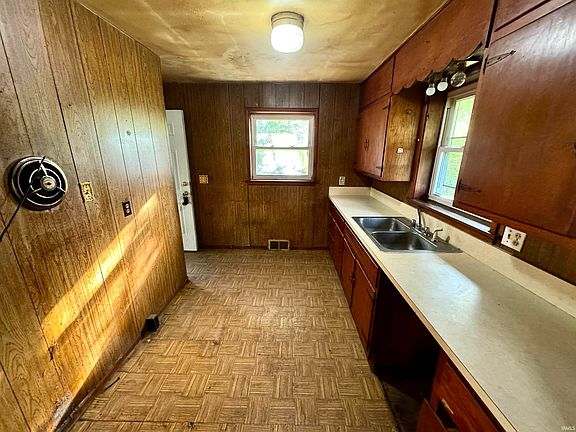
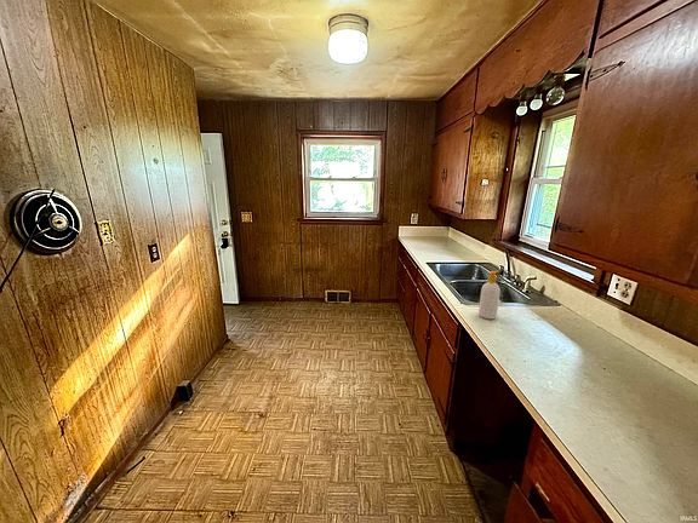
+ soap bottle (490, 293)
